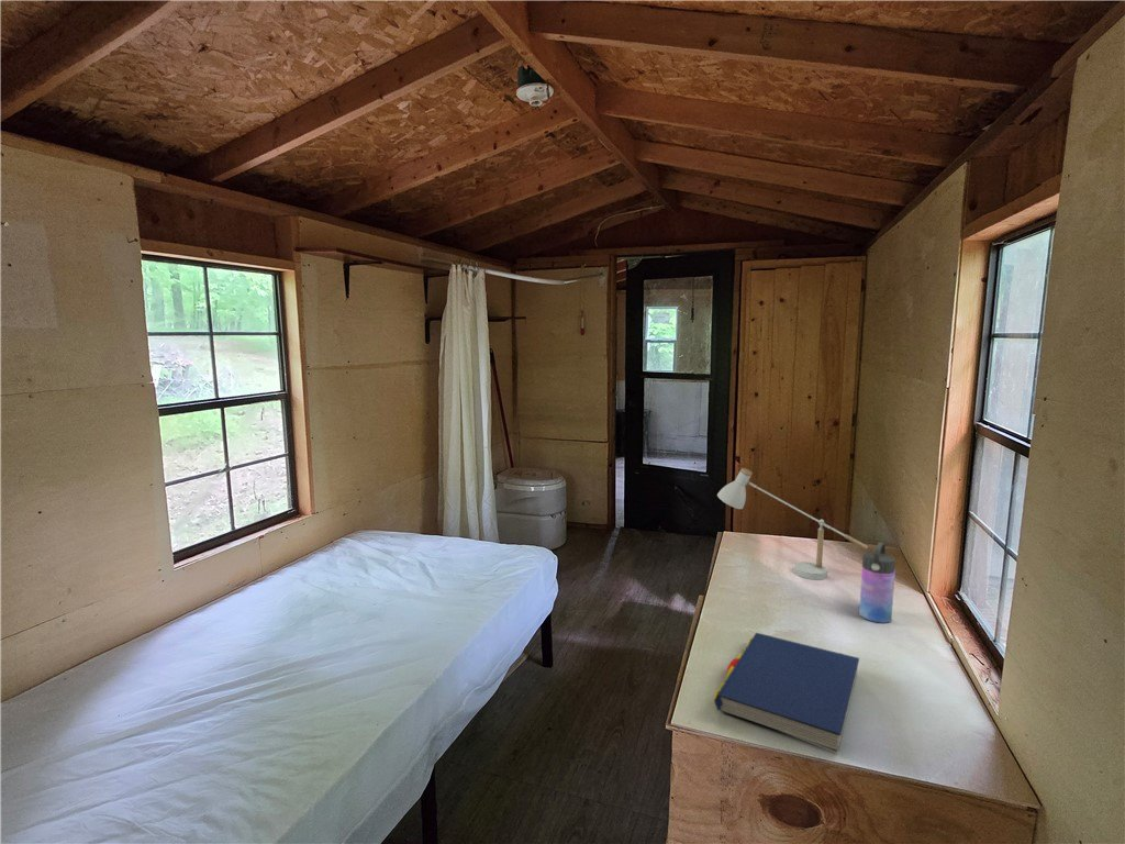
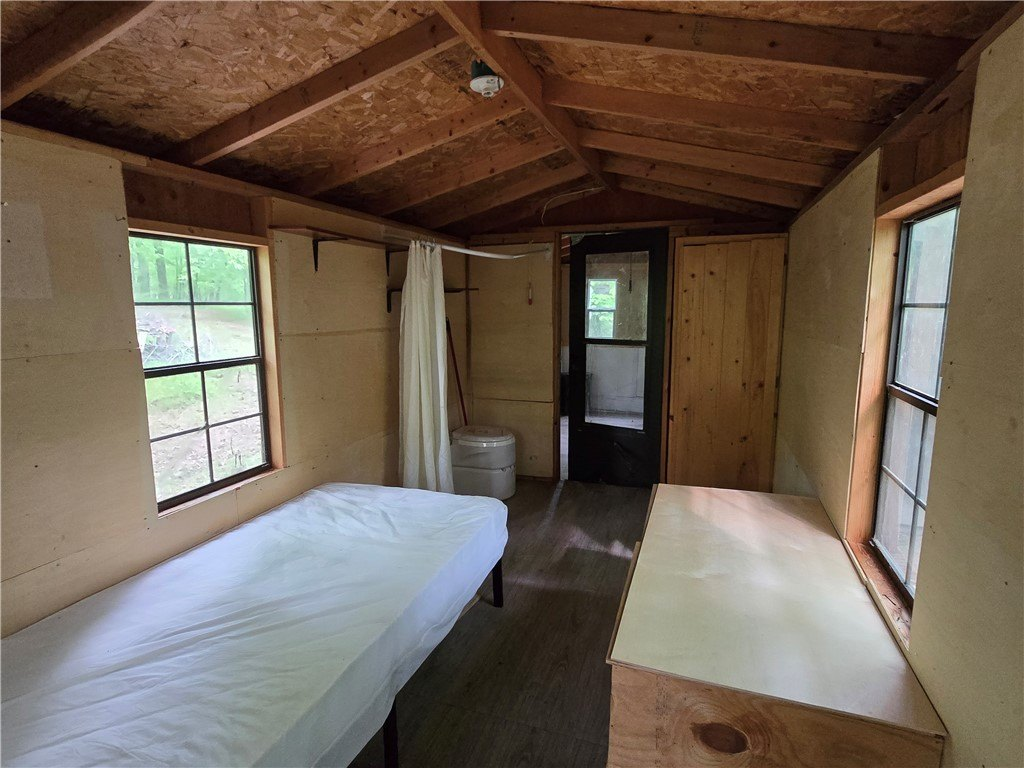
- book (786, 680)
- water bottle (877, 579)
- desk lamp (797, 510)
